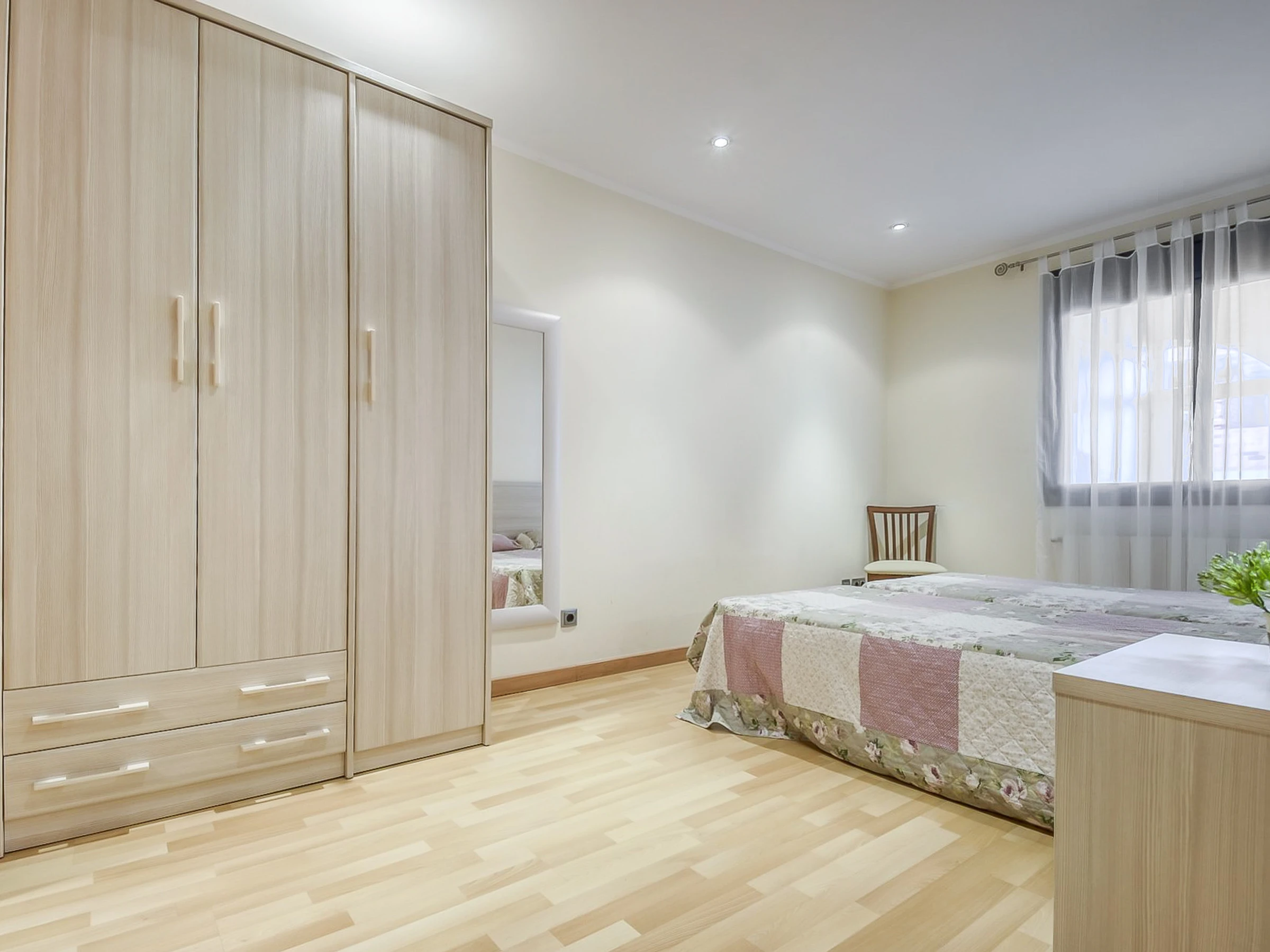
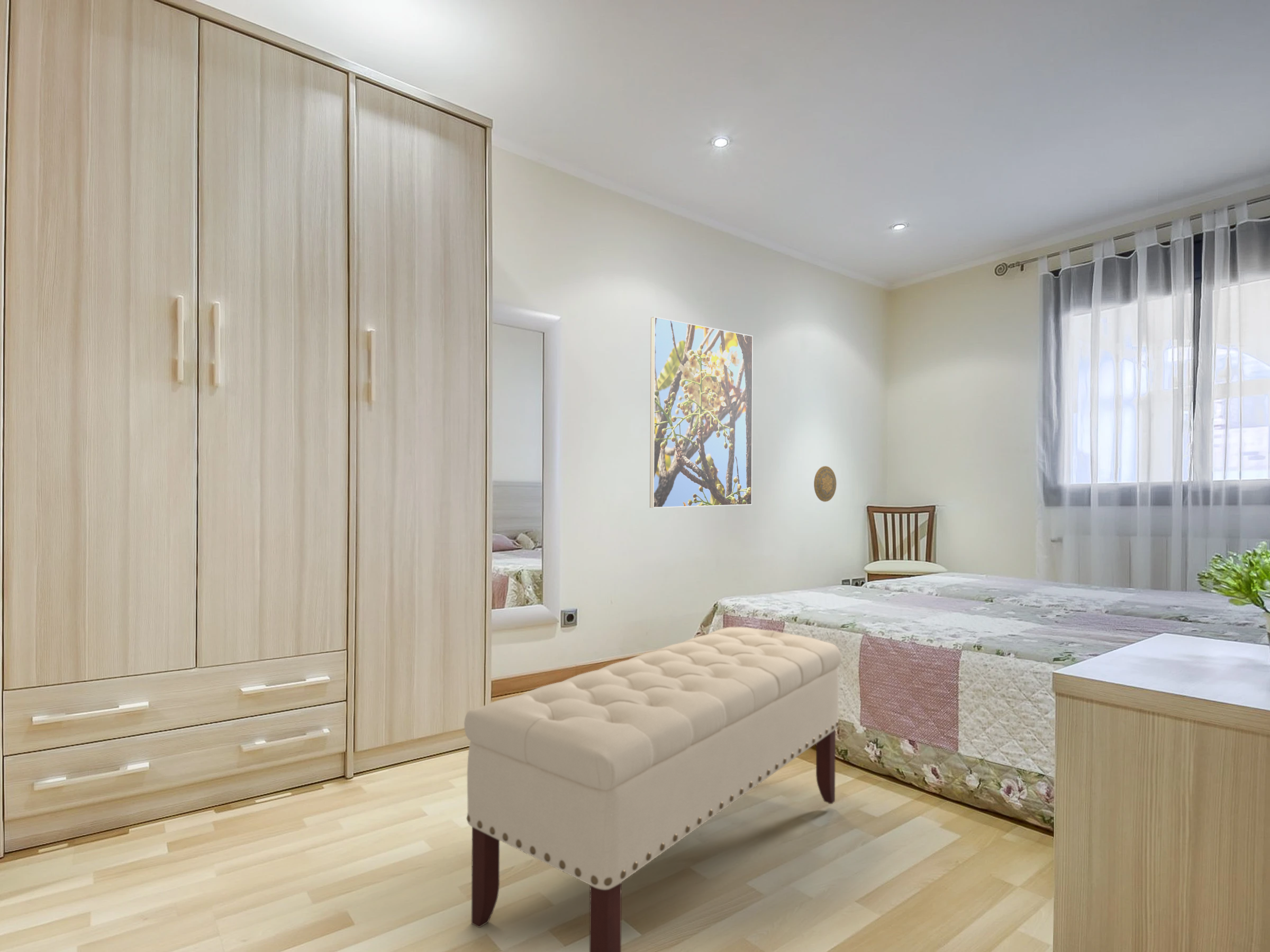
+ bench (683, 760)
+ decorative plate (827, 483)
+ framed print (704, 416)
